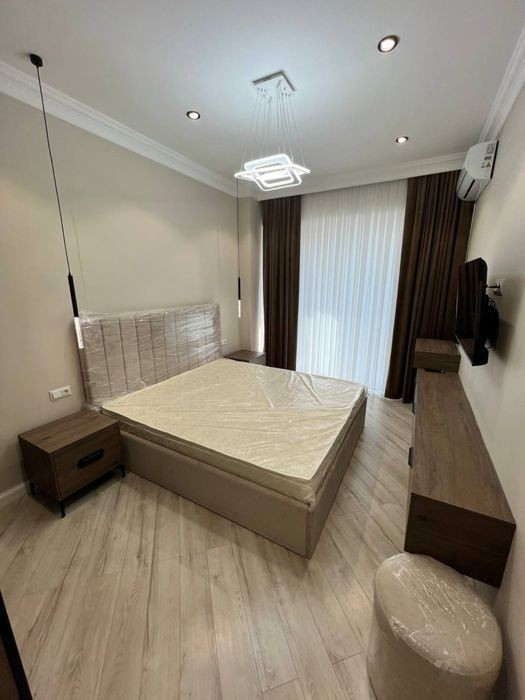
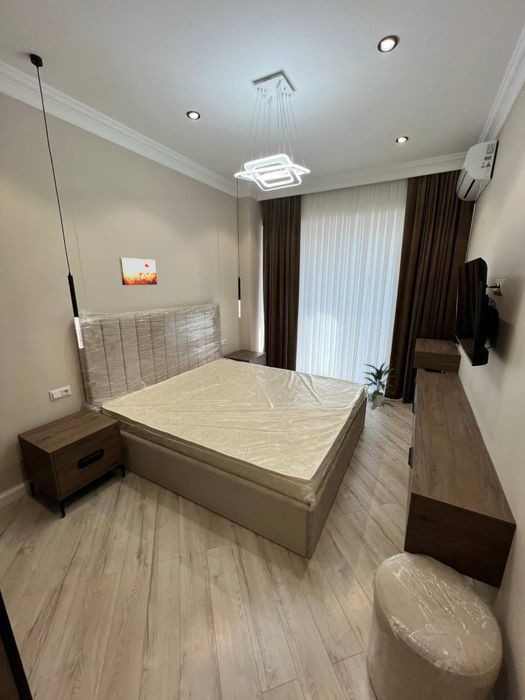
+ indoor plant (377, 383)
+ wall art (139, 272)
